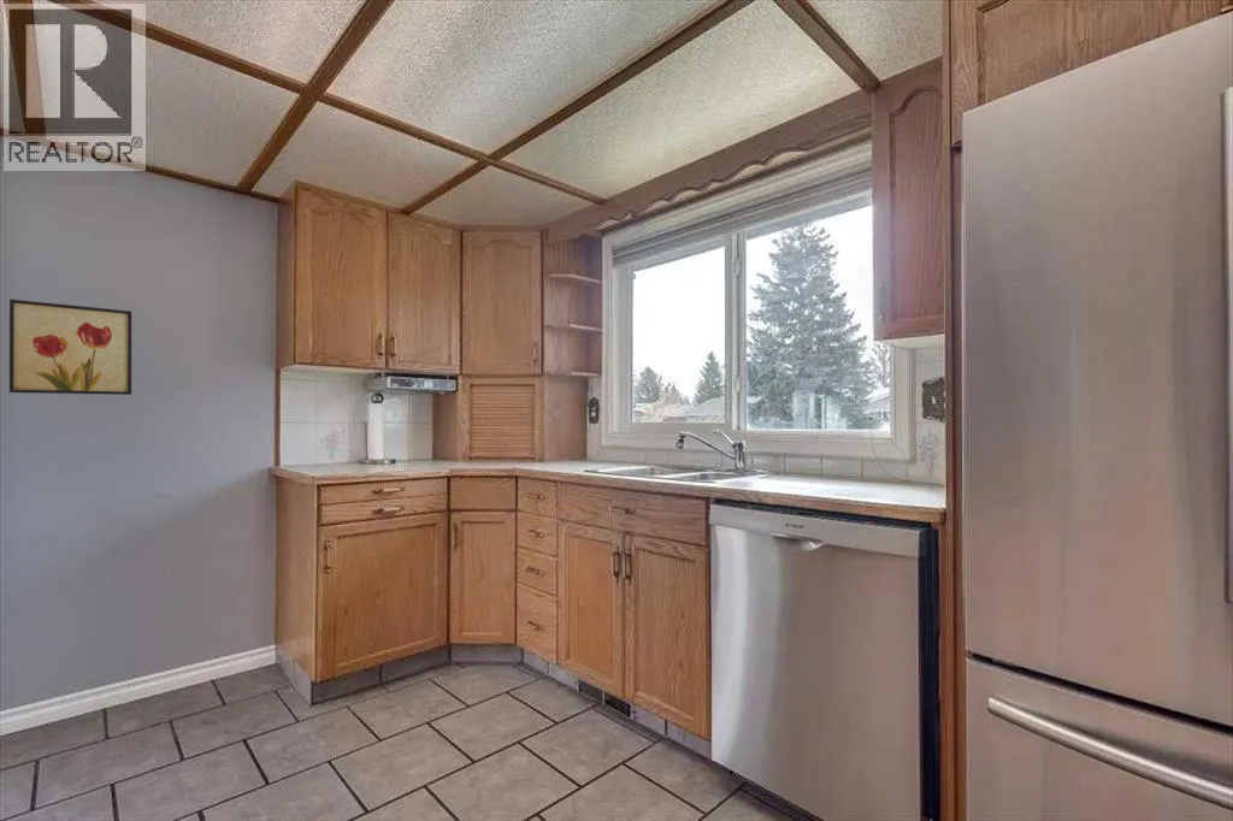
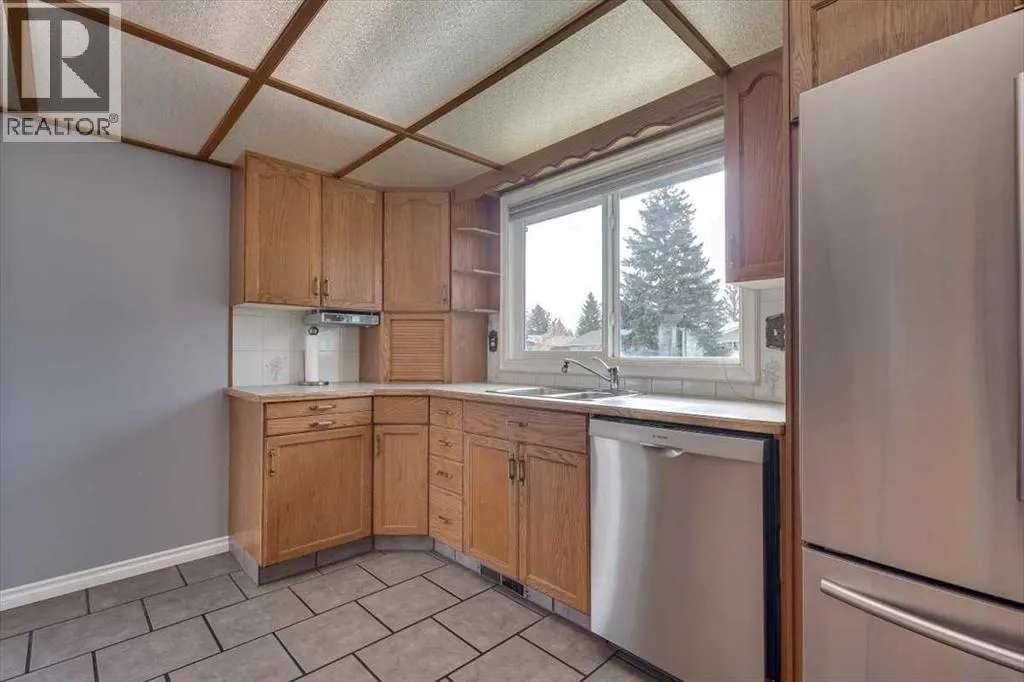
- wall art (73, 349)
